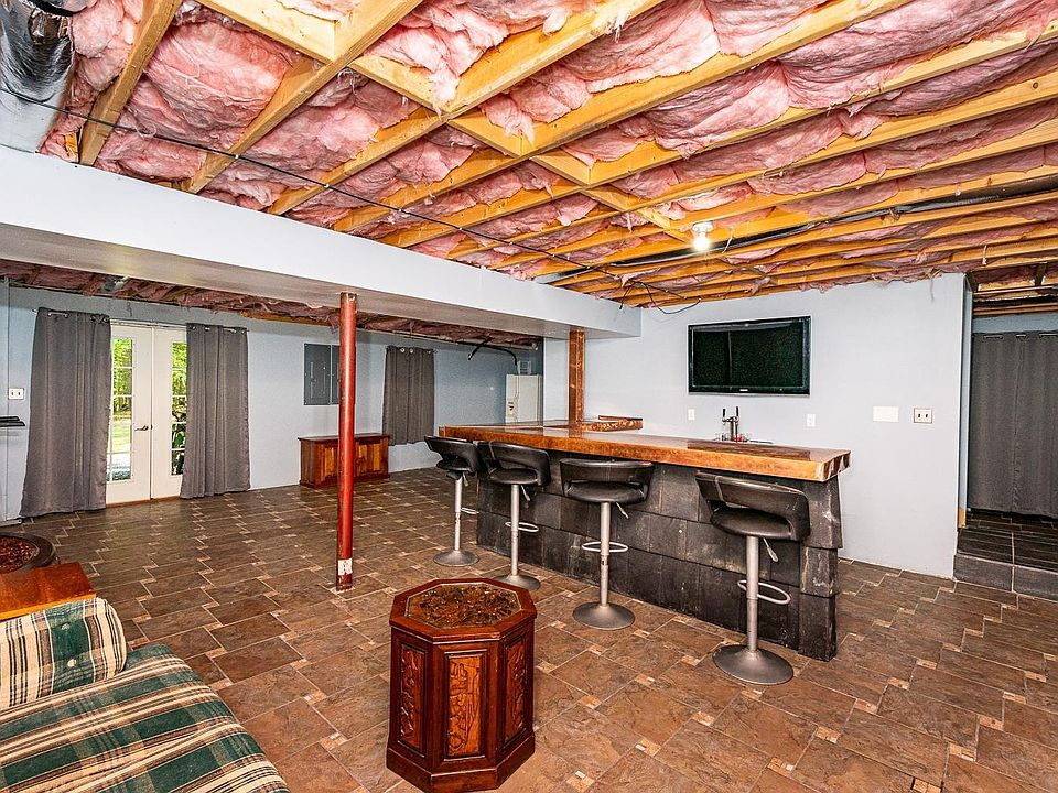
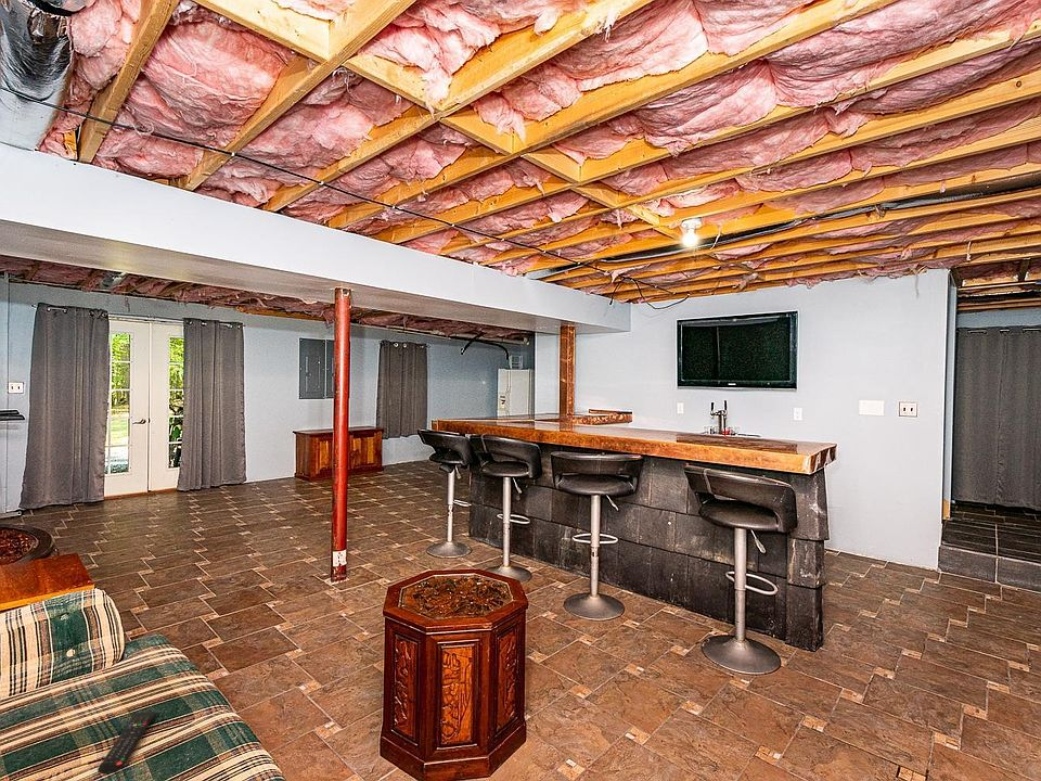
+ remote control (128, 740)
